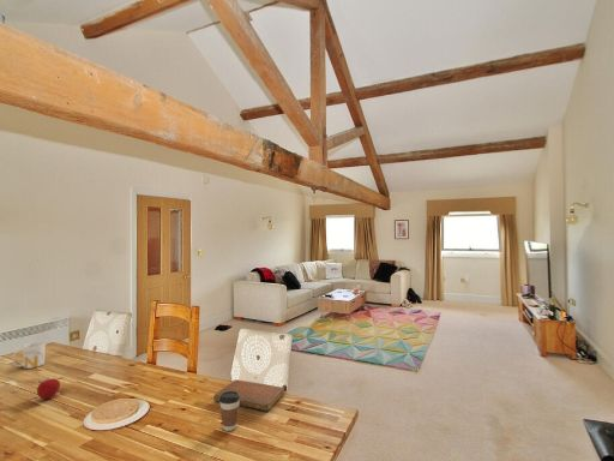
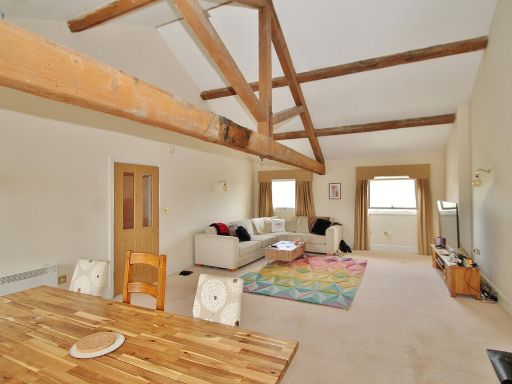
- apple (48, 388)
- notebook (249, 394)
- mug (30, 355)
- coffee cup (229, 411)
